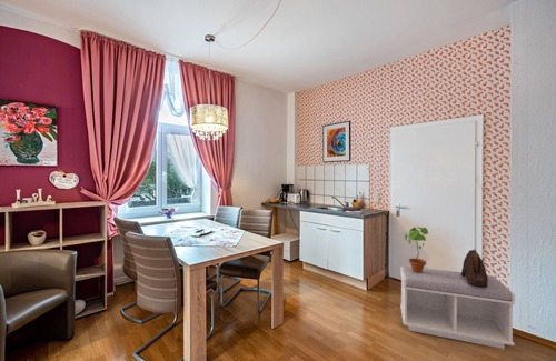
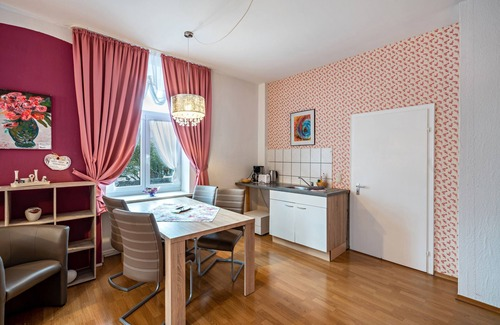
- handbag (474, 264)
- bench (449, 302)
- potted plant (417, 249)
